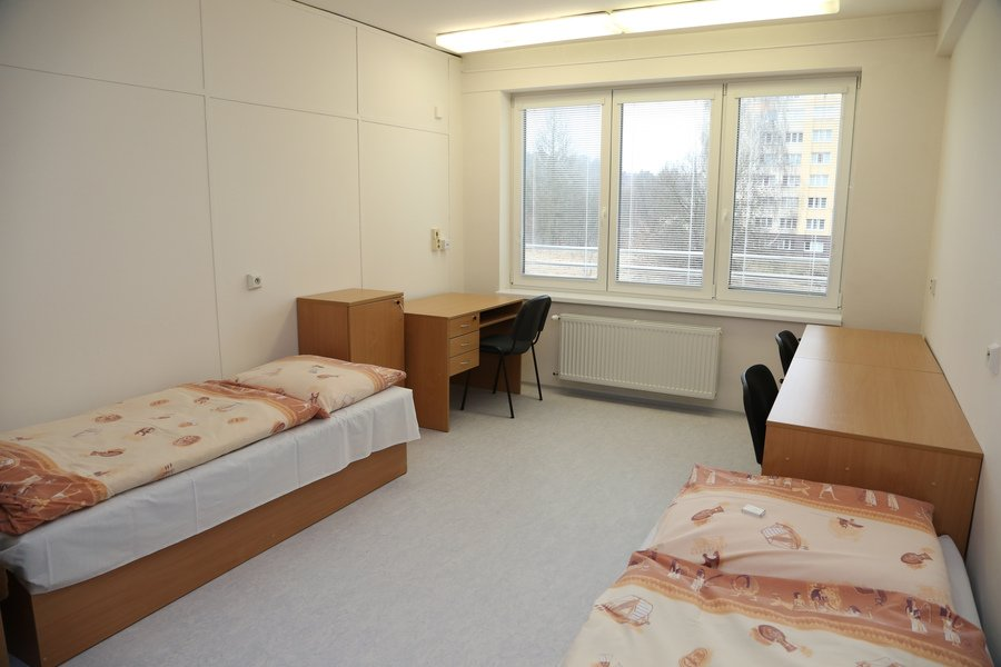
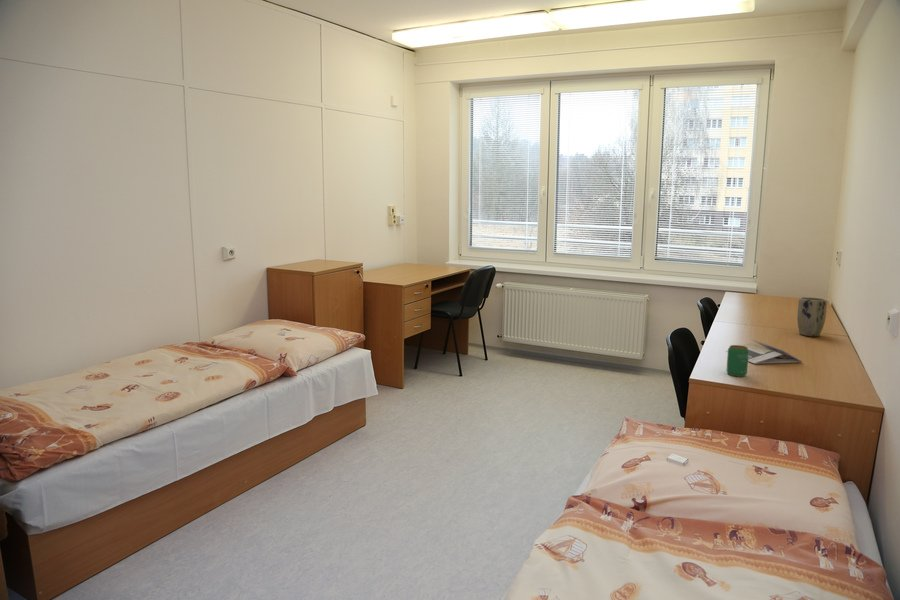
+ plant pot (811, 316)
+ beverage can (737, 360)
+ brochure (763, 350)
